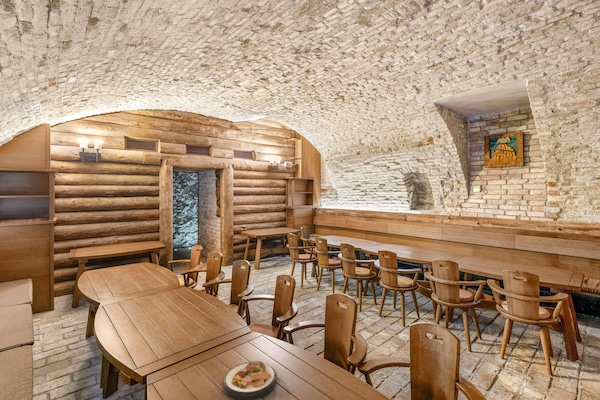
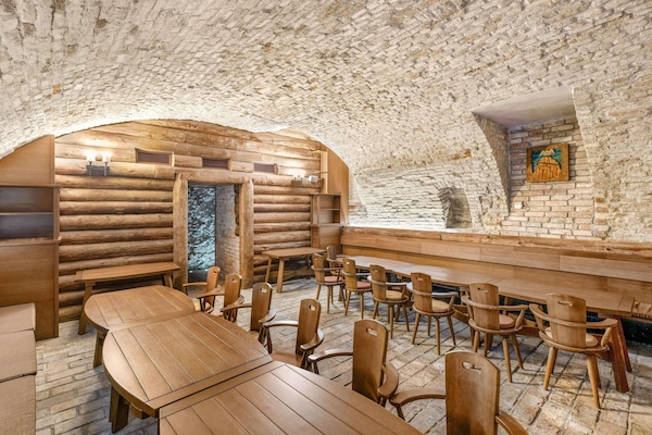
- plate (250, 377)
